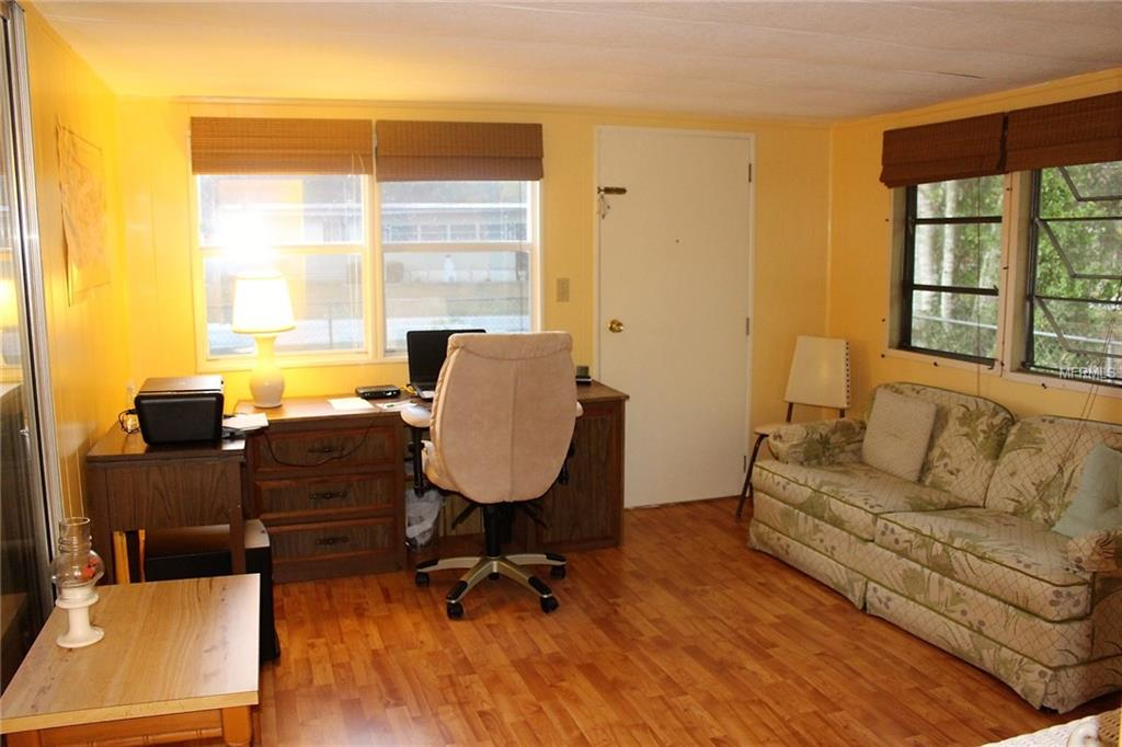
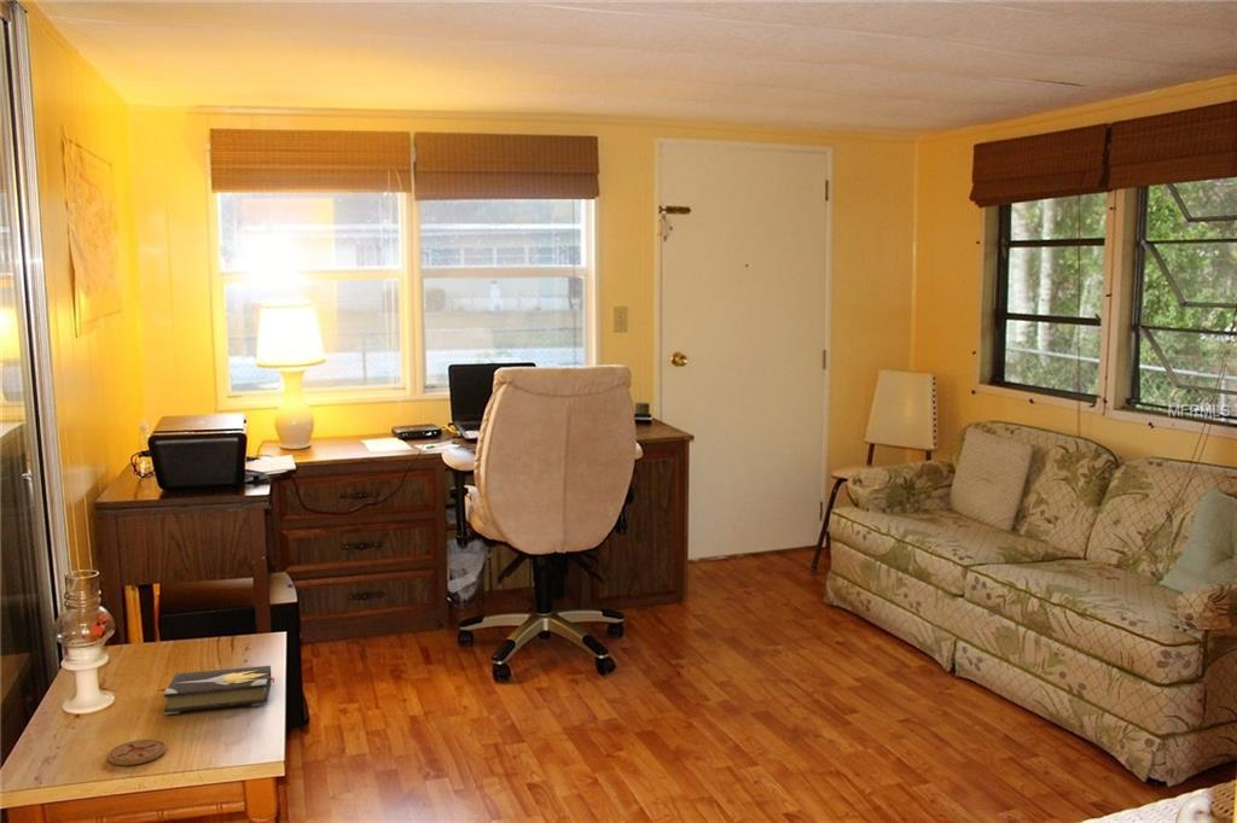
+ hardback book (219, 685)
+ coaster (137, 752)
